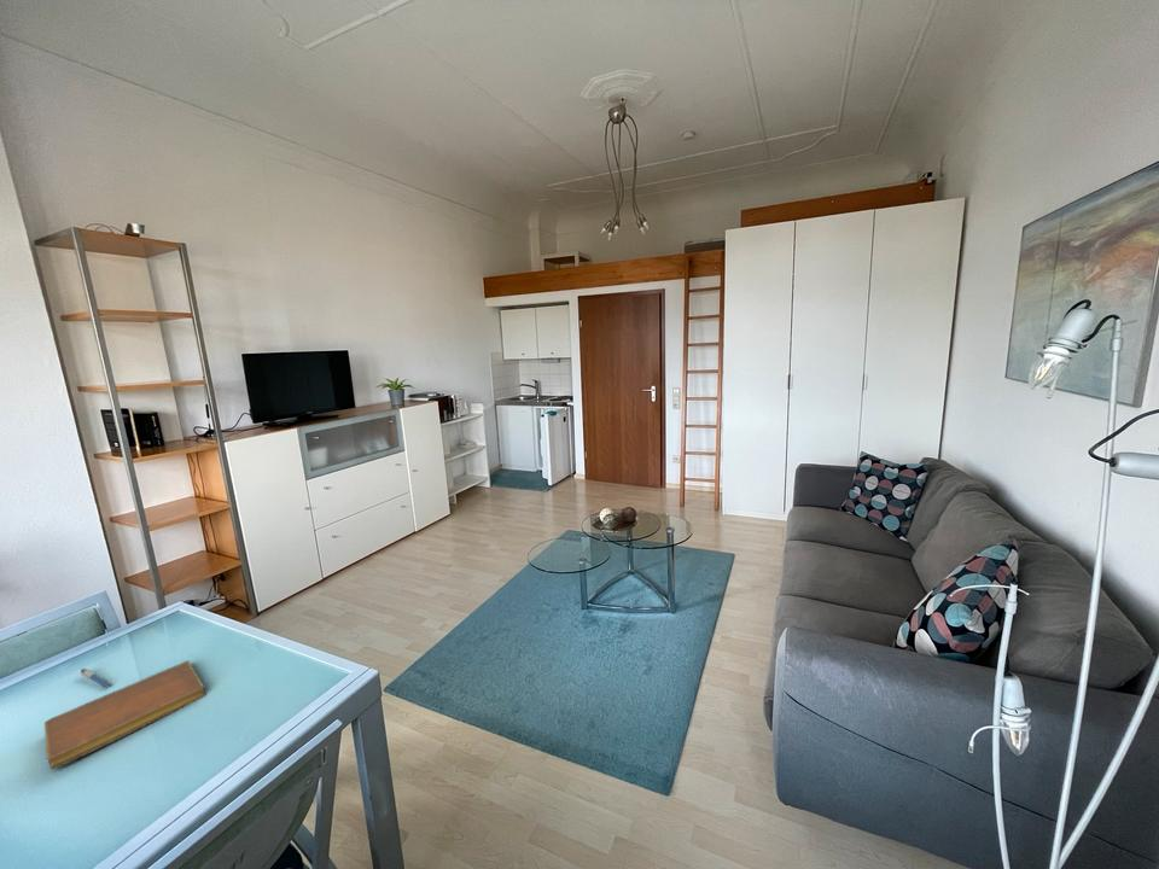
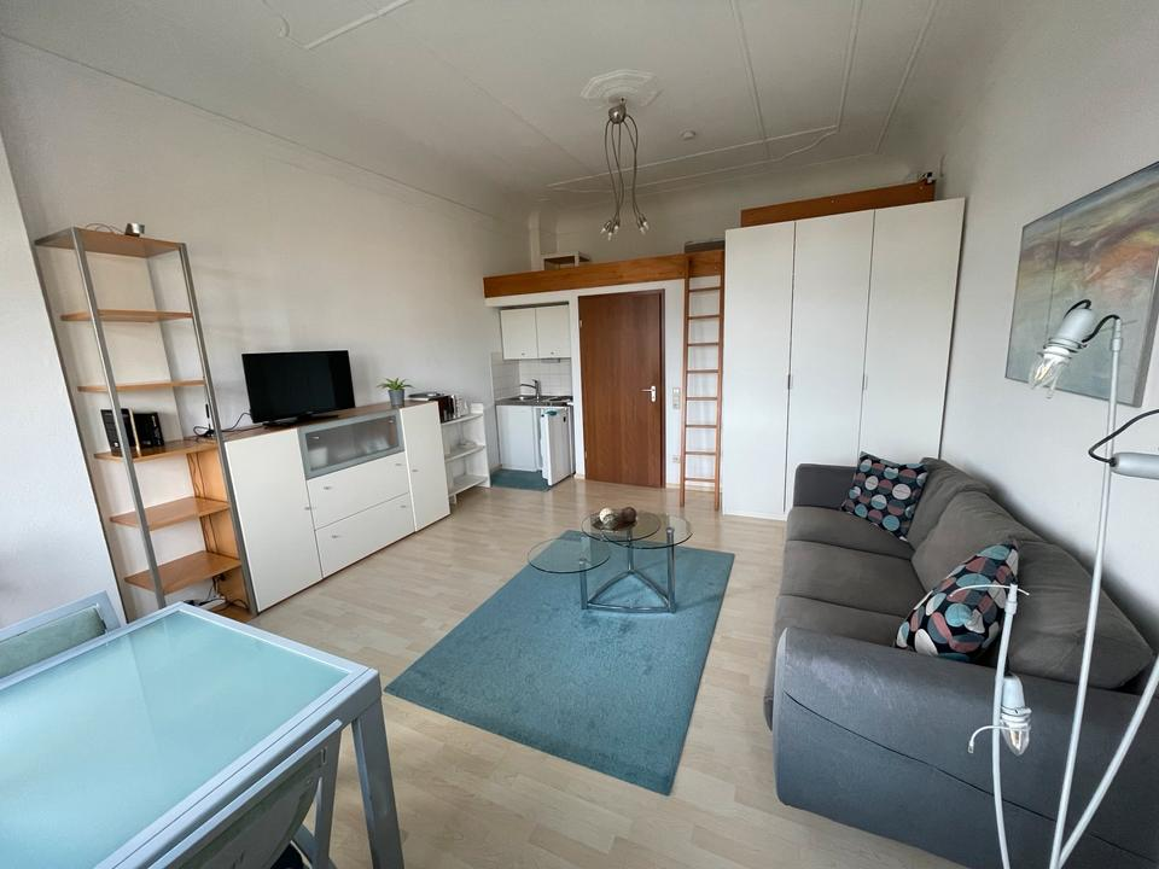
- notebook (128, 707)
- pen (93, 678)
